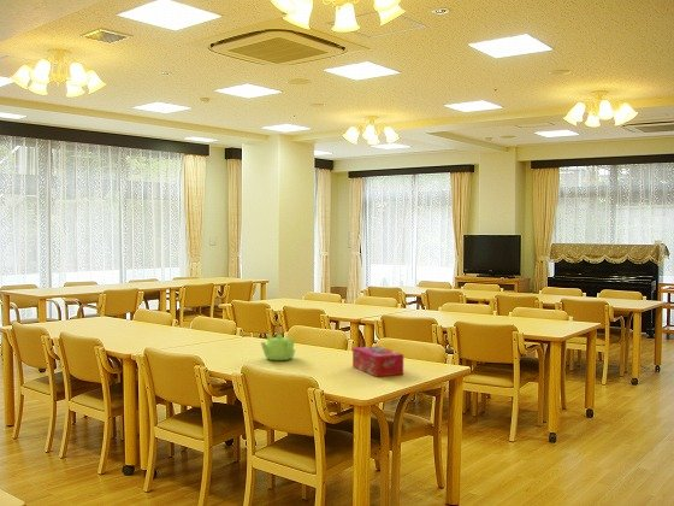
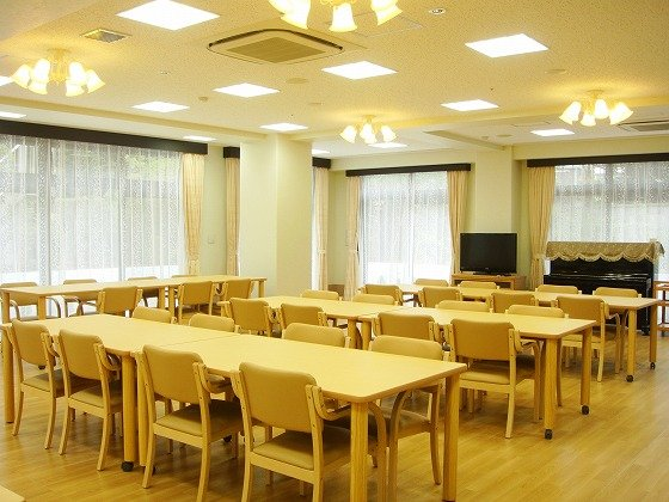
- tissue box (377, 360)
- teapot (277, 346)
